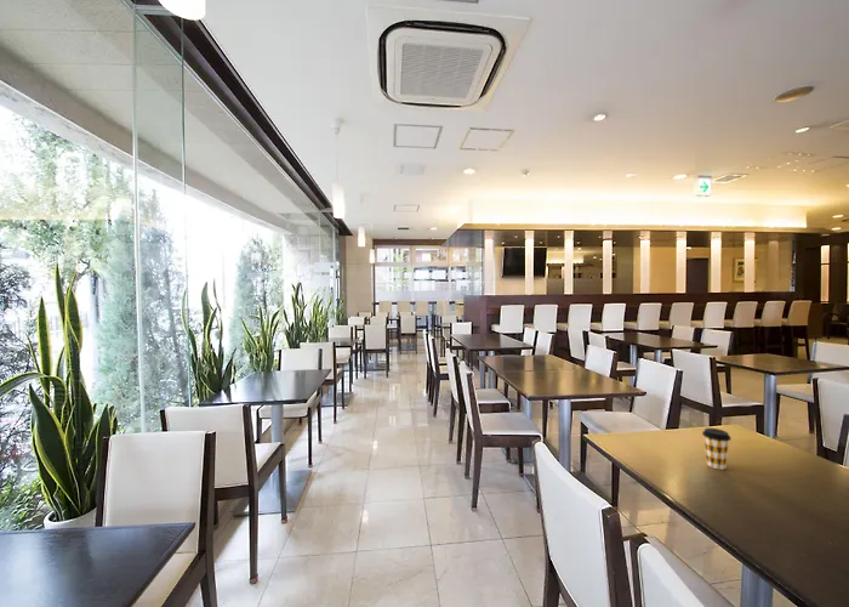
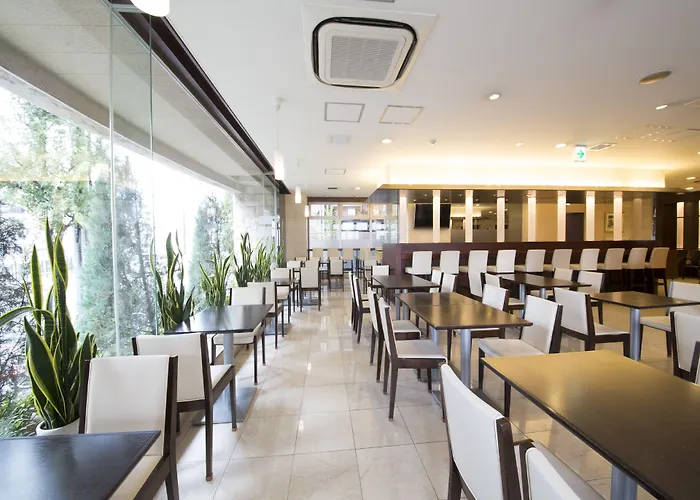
- coffee cup (716, 448)
